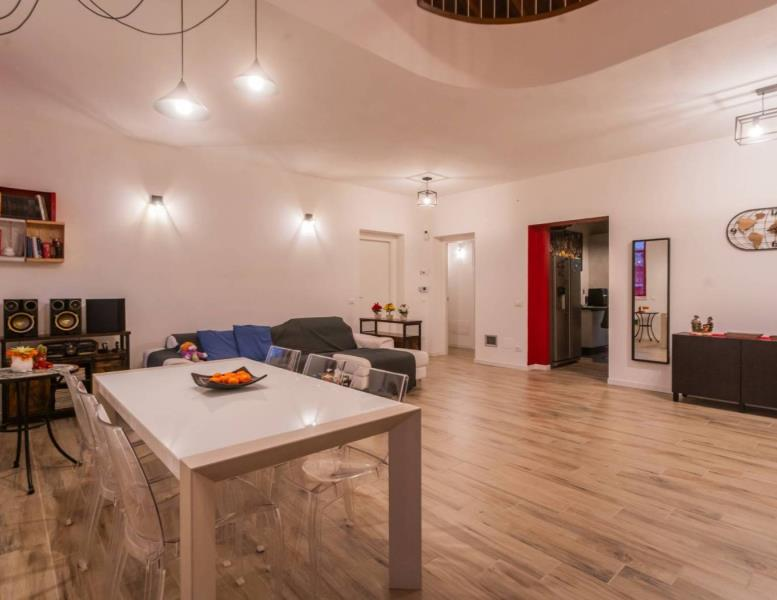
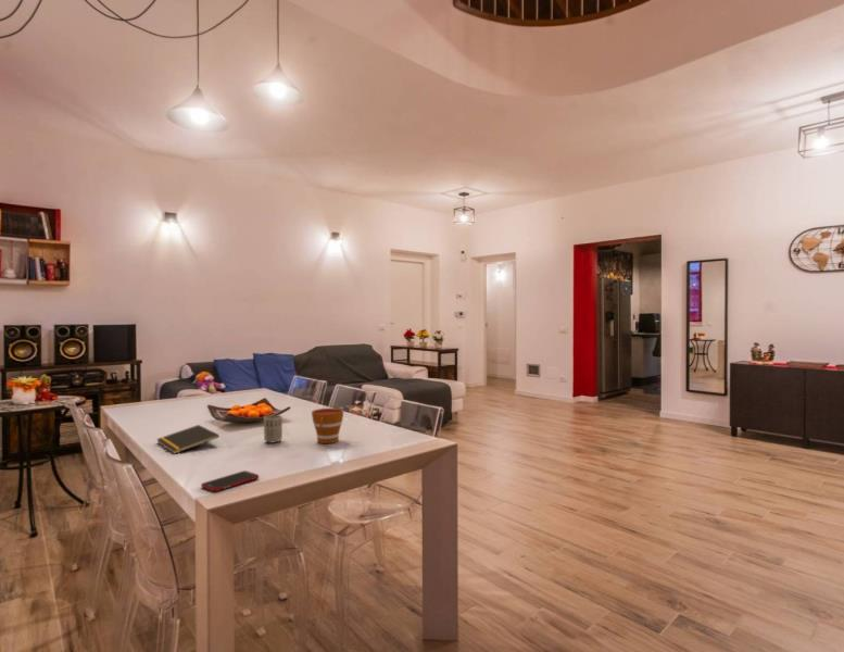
+ cup (327, 426)
+ cup (273, 428)
+ cell phone (230, 480)
+ notepad (187, 438)
